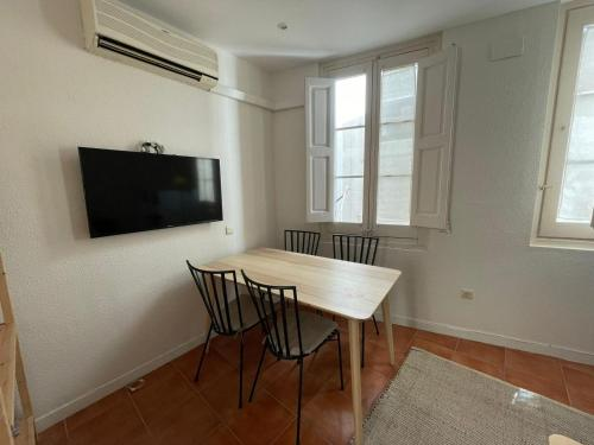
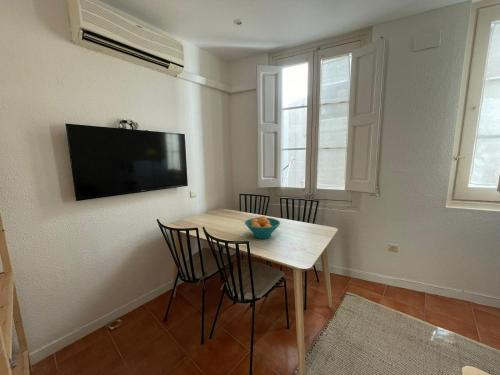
+ fruit bowl (262, 225)
